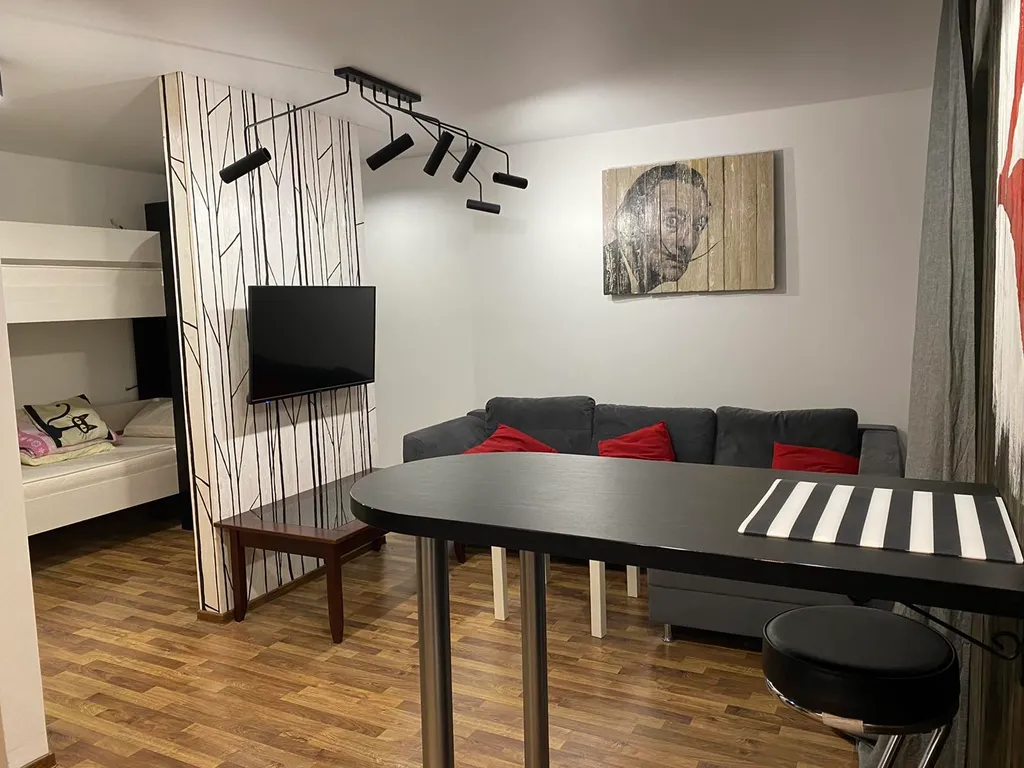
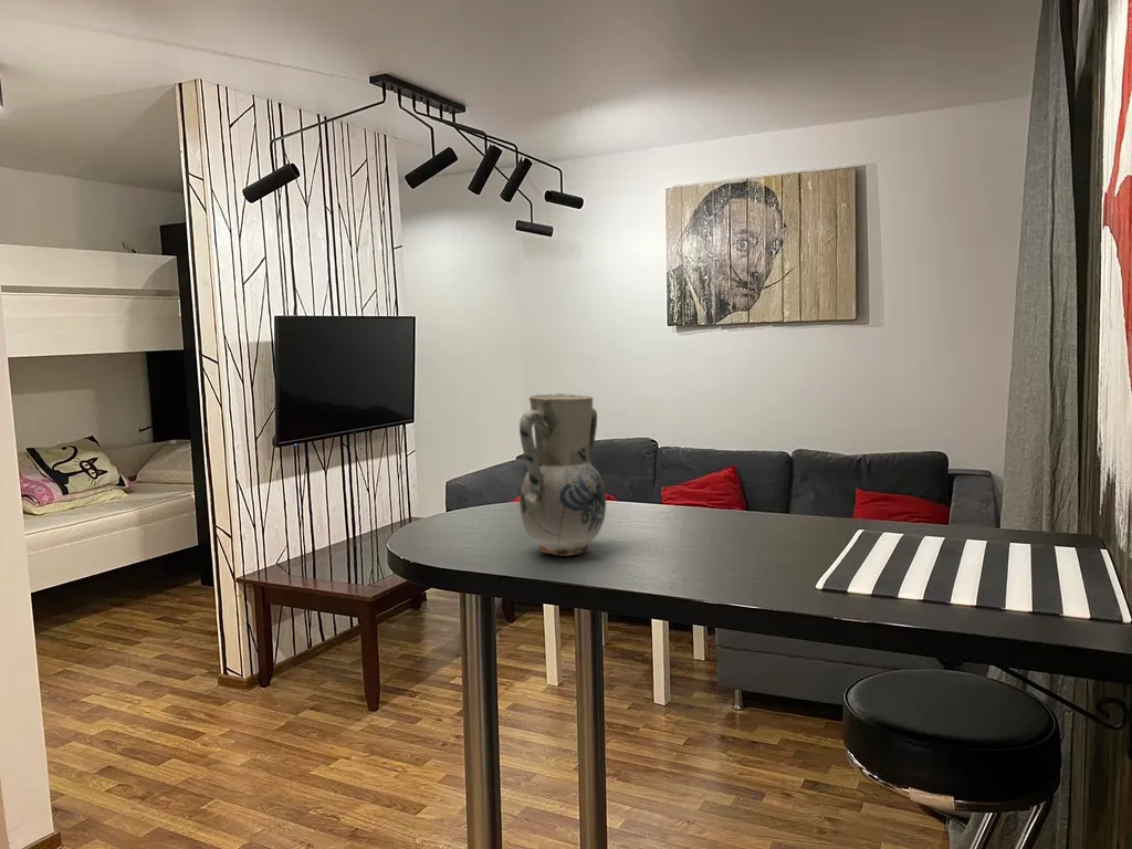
+ vase (562, 473)
